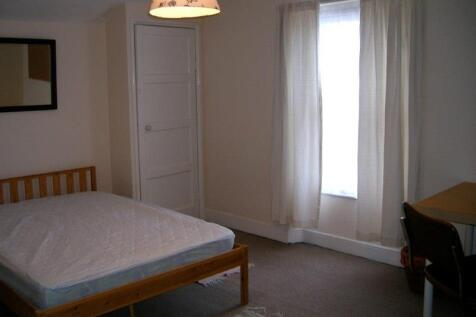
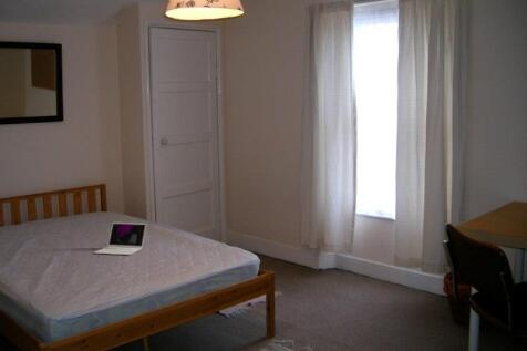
+ laptop (121, 236)
